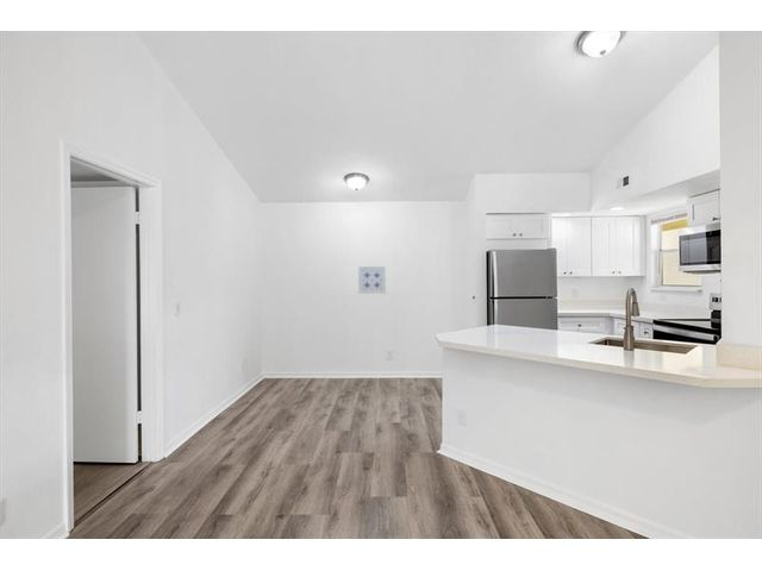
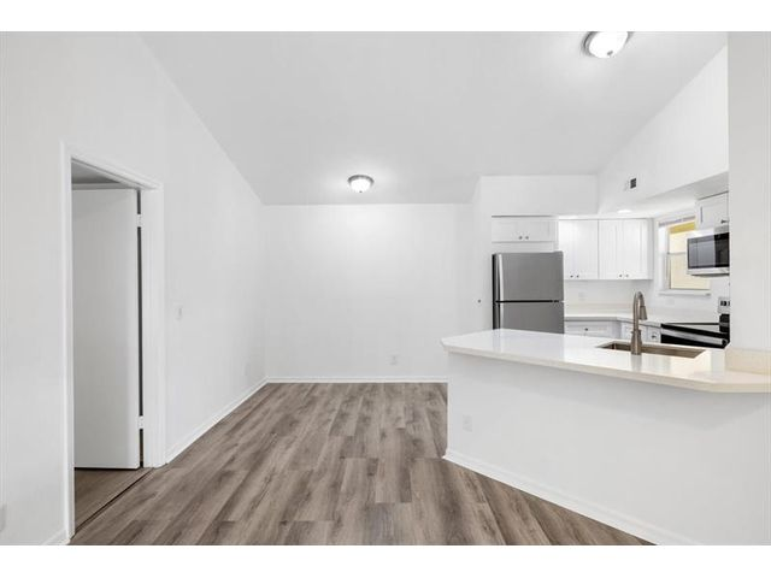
- wall art (371, 280)
